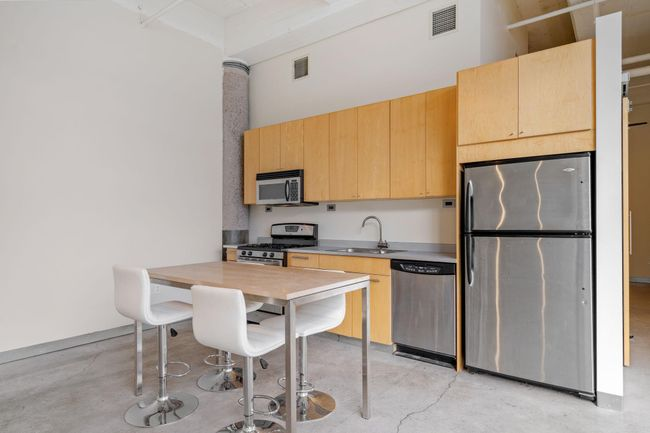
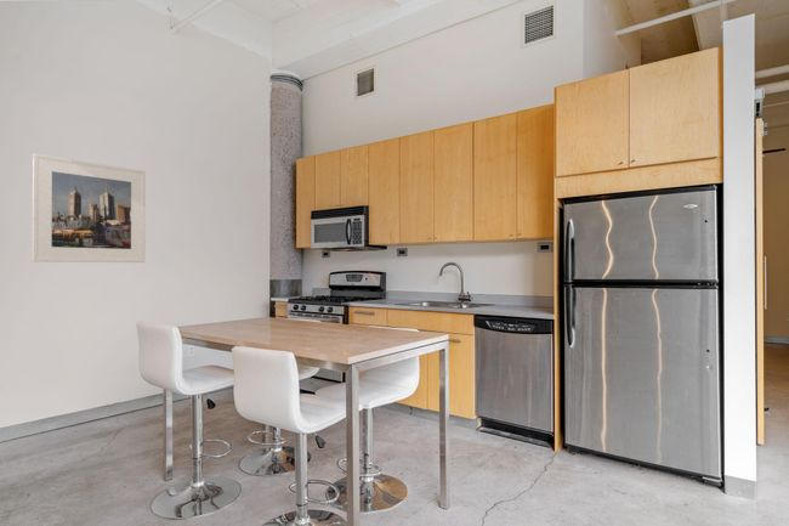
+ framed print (93, 213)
